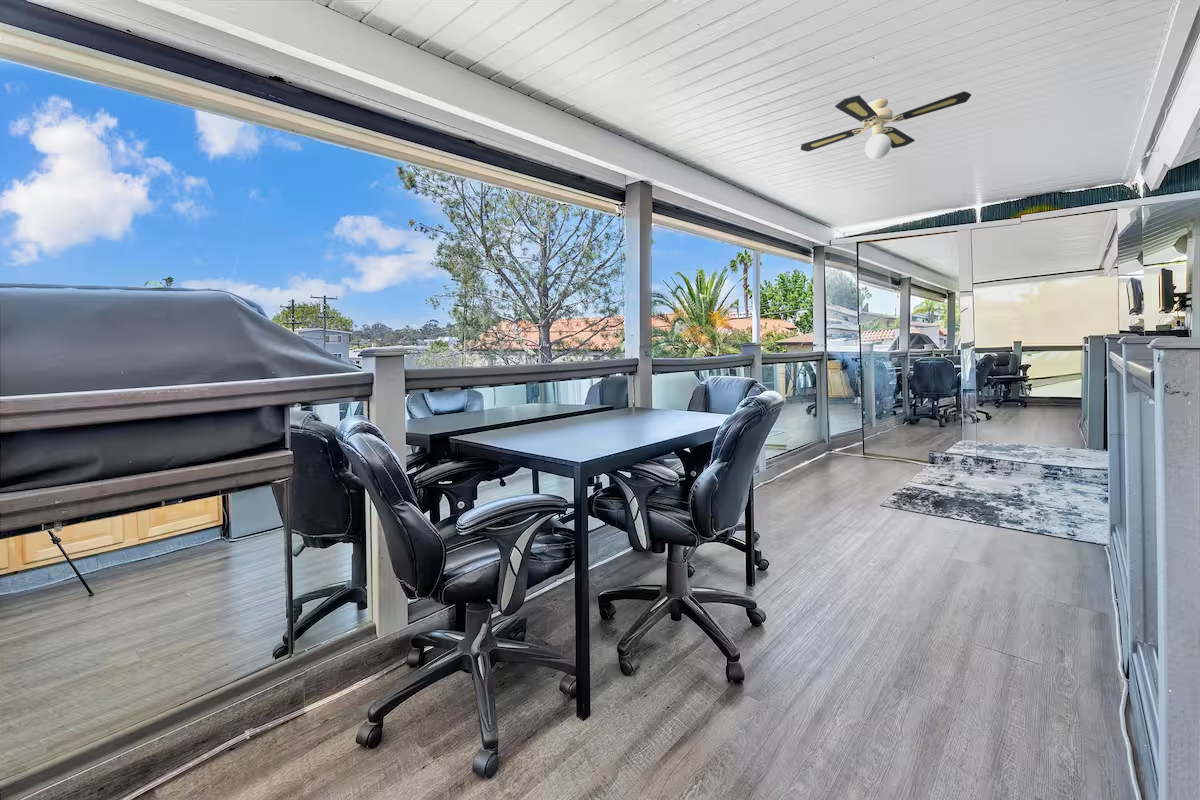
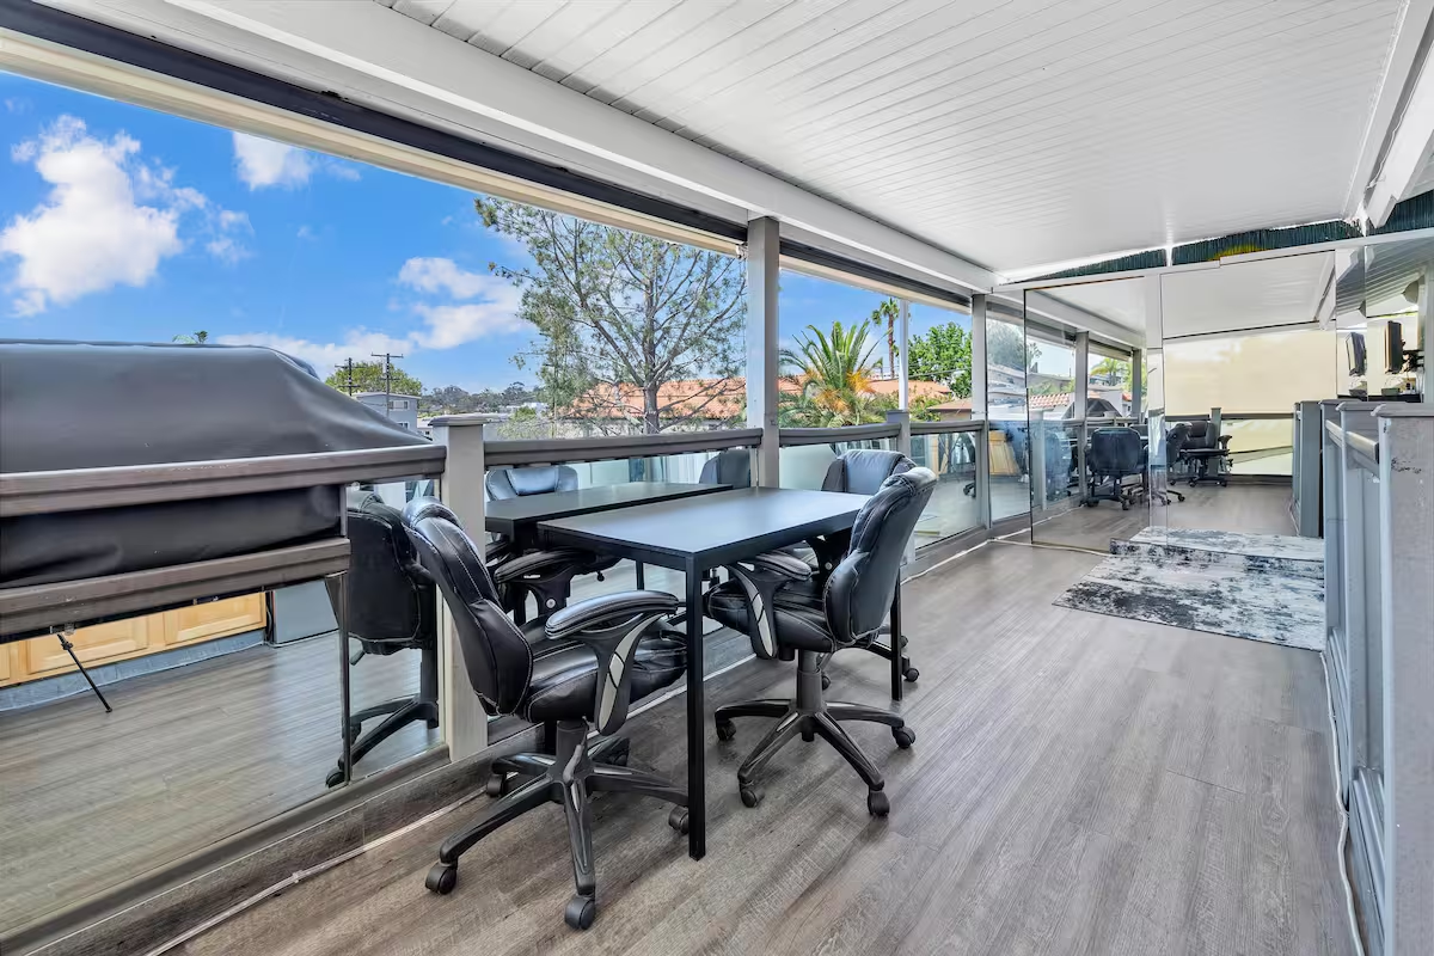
- ceiling fan (877, 130)
